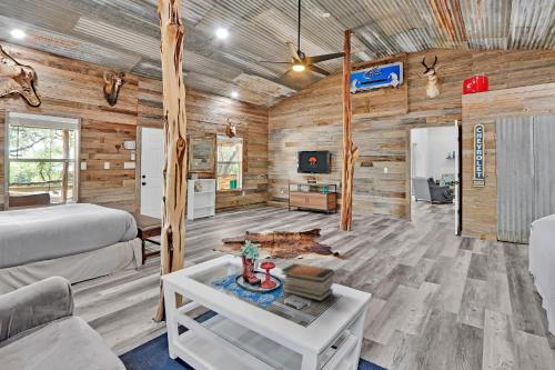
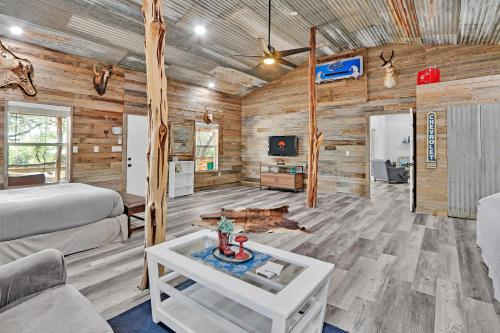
- book stack (307, 281)
